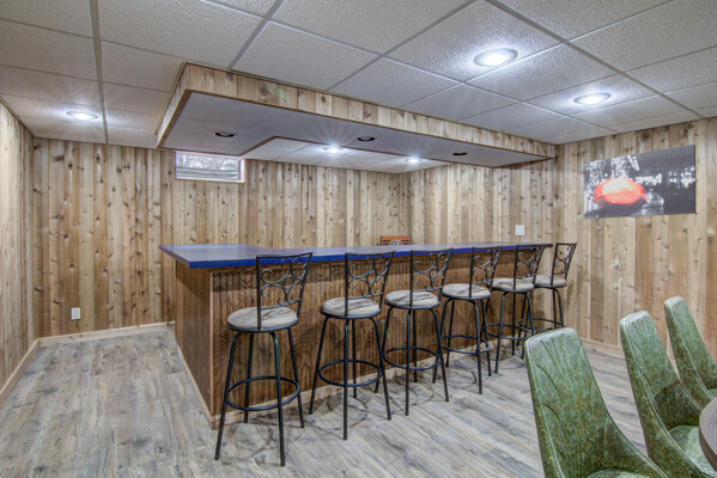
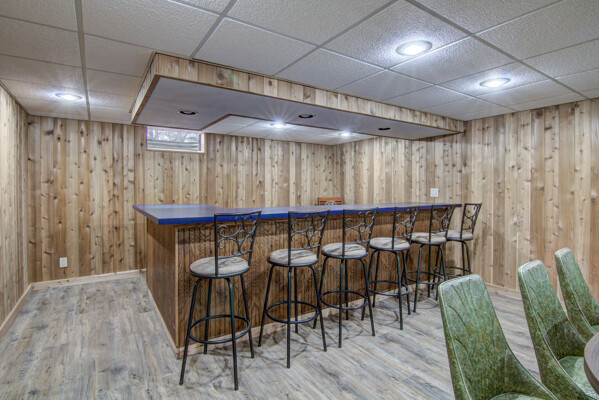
- wall art (633, 185)
